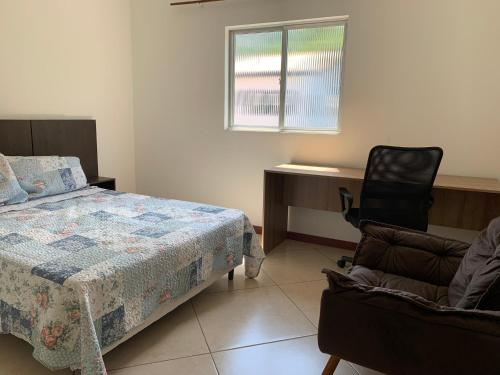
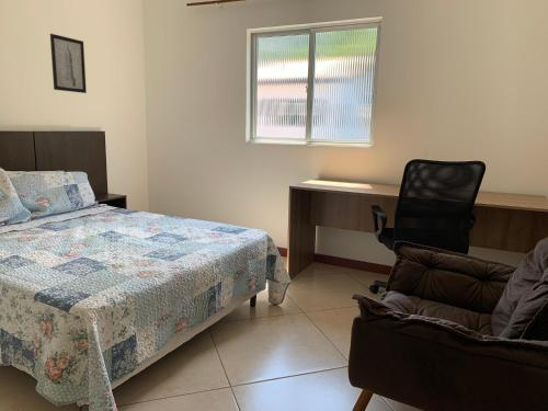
+ wall art (69, 65)
